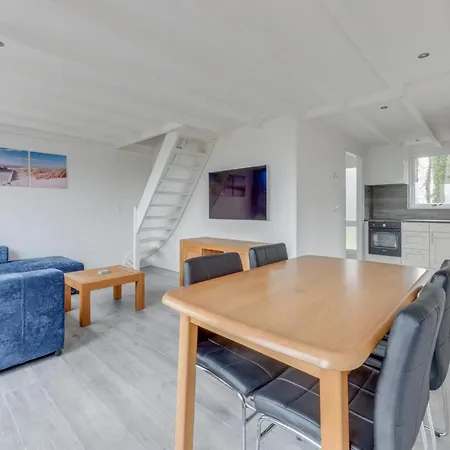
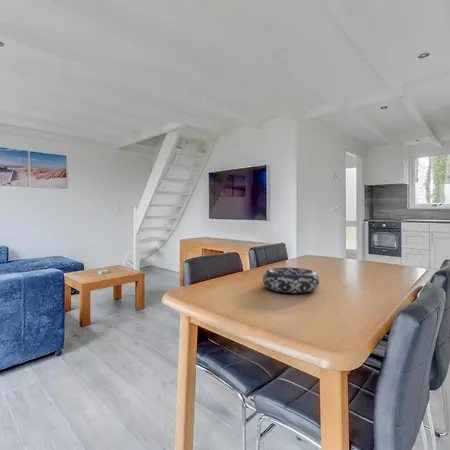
+ decorative bowl (290, 279)
